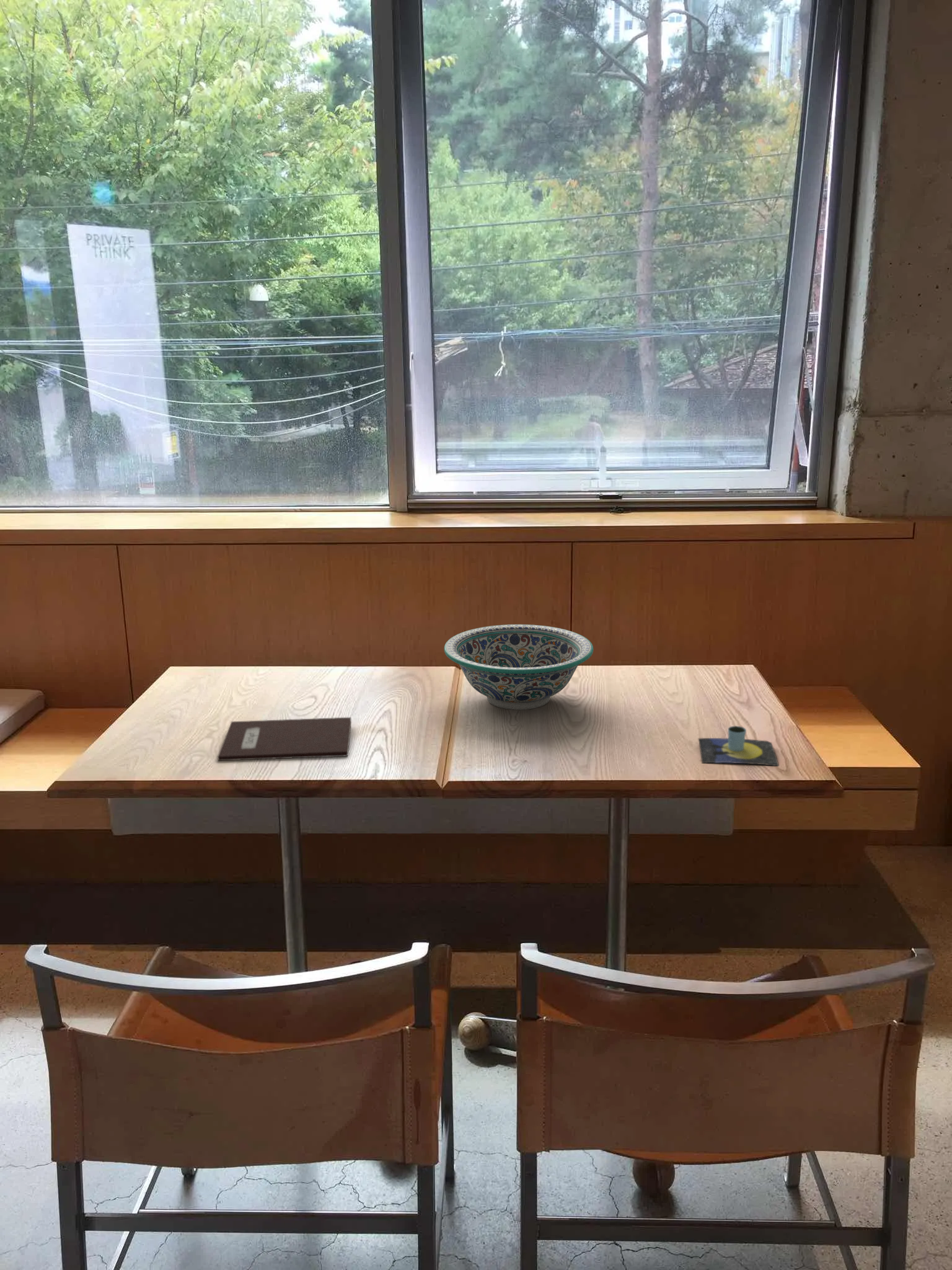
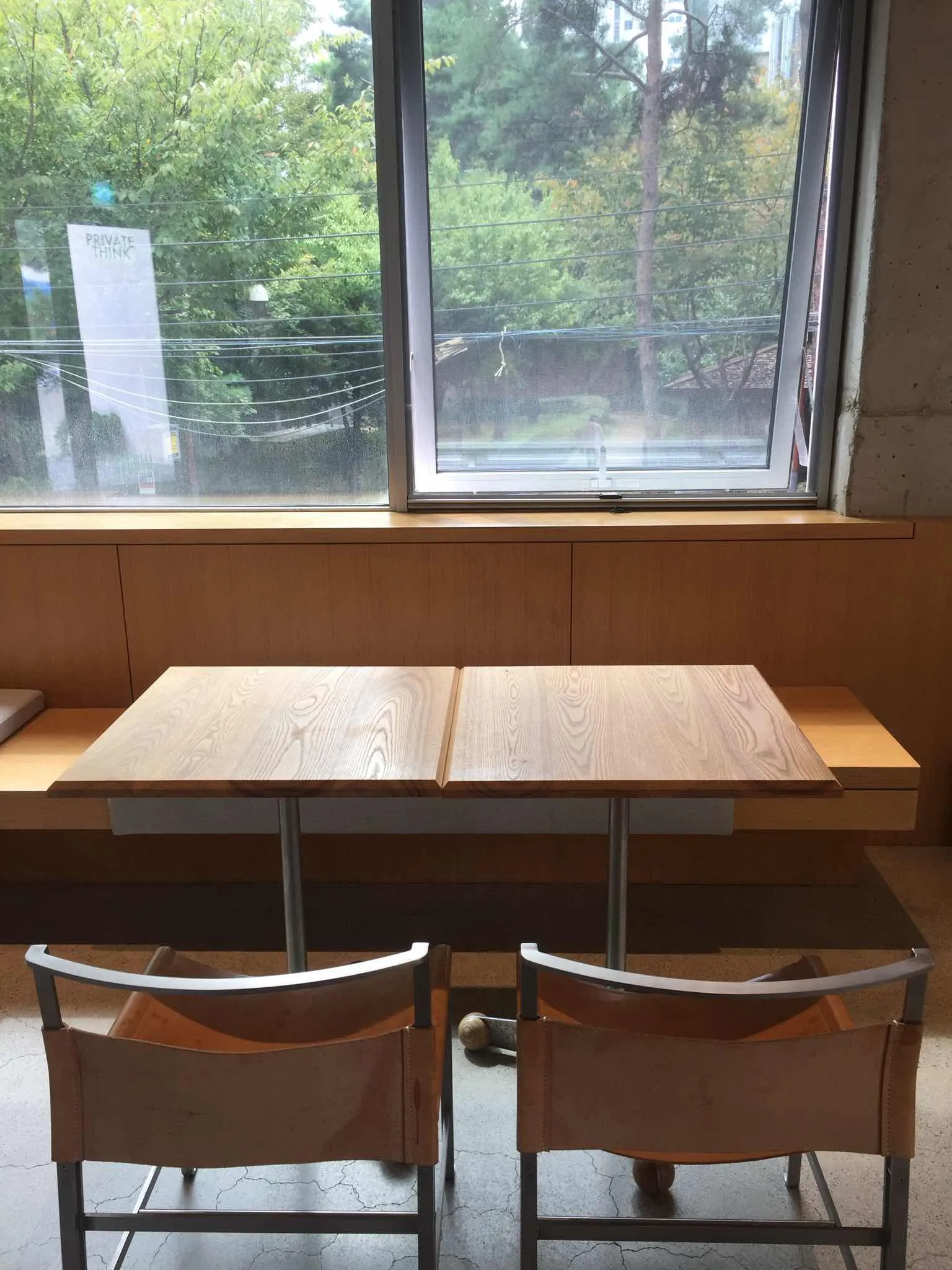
- mug (738, 742)
- decorative bowl (518, 672)
- notebook (287, 738)
